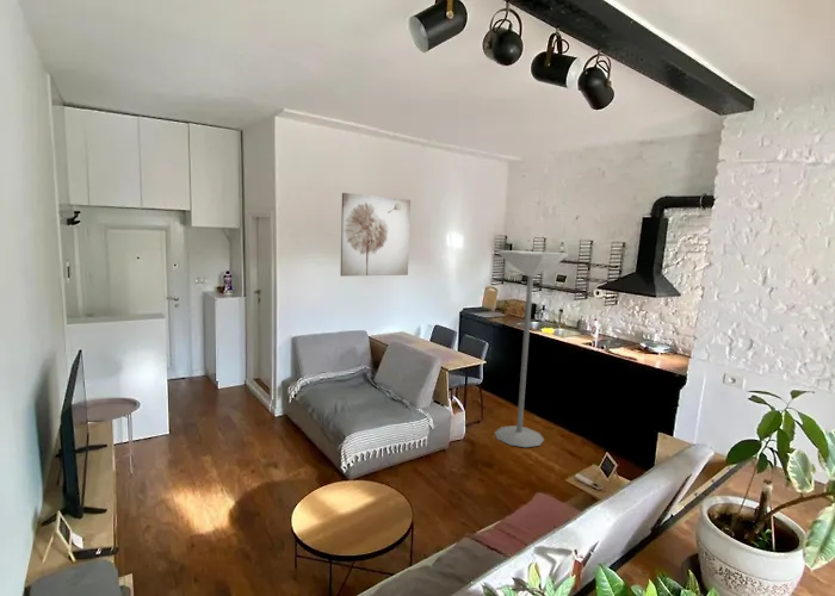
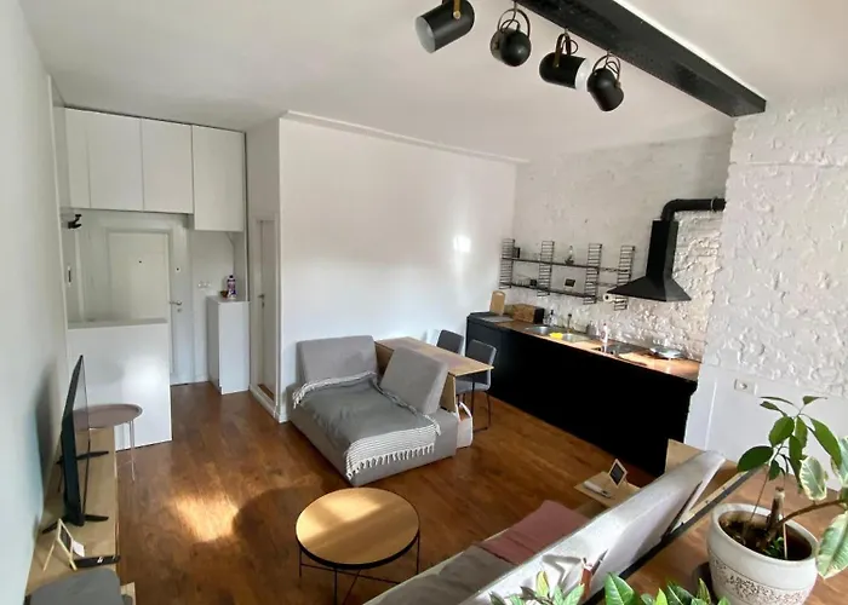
- wall art (377, 236)
- floor lamp (525, 346)
